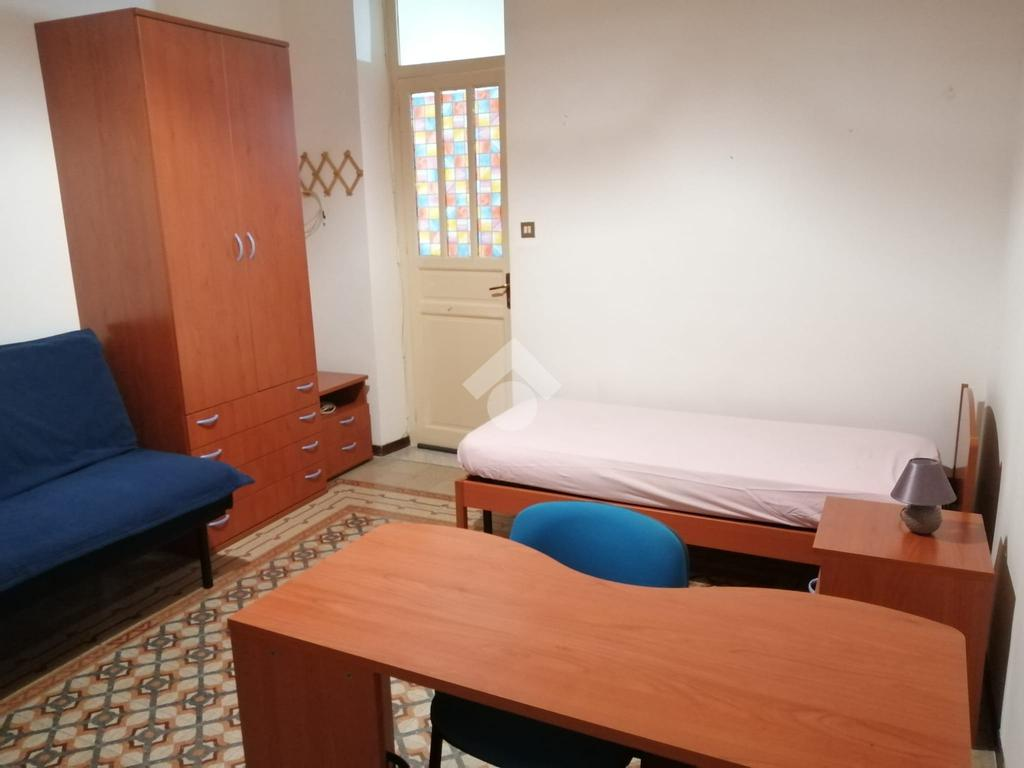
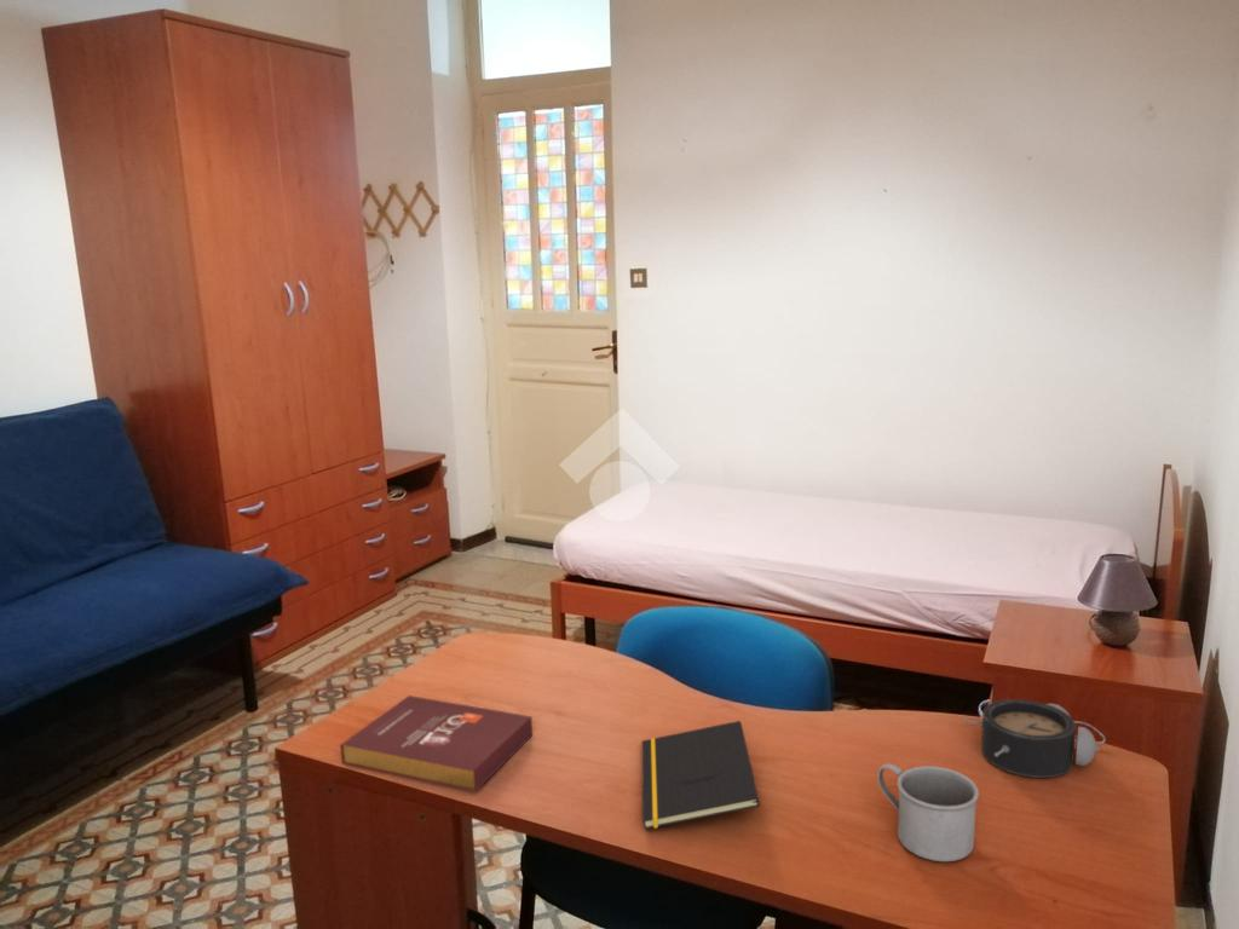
+ mug (929, 809)
+ alarm clock (1038, 735)
+ book (438, 739)
+ notepad (696, 771)
